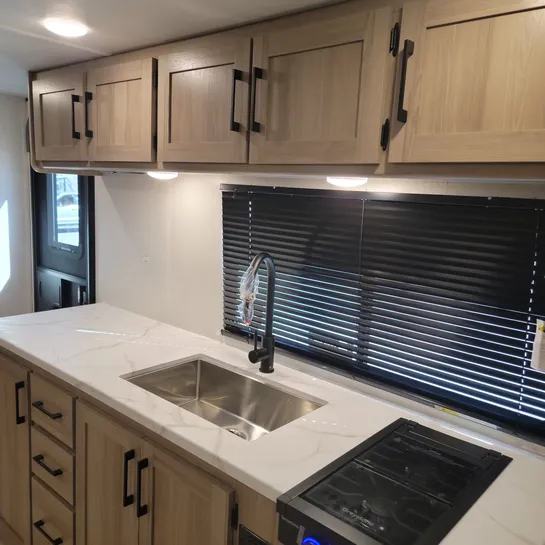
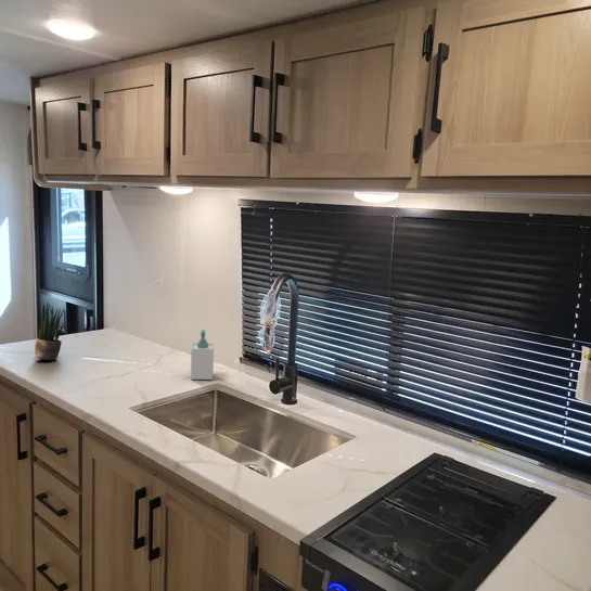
+ soap bottle (202, 354)
+ potted plant (50, 330)
